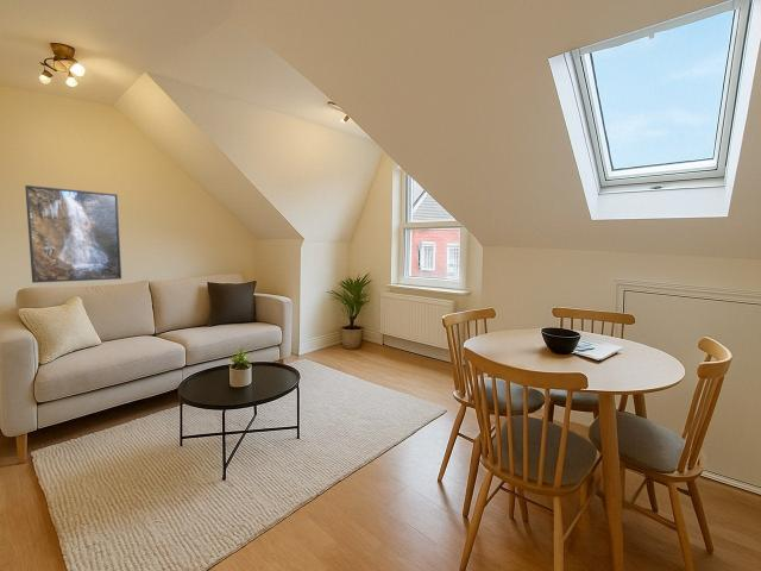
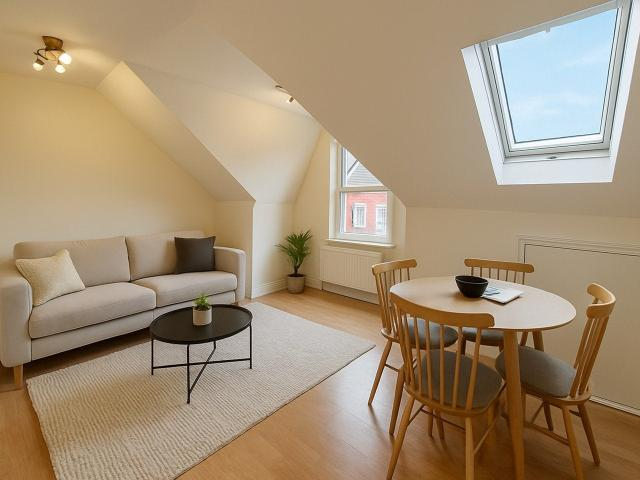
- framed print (76, 236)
